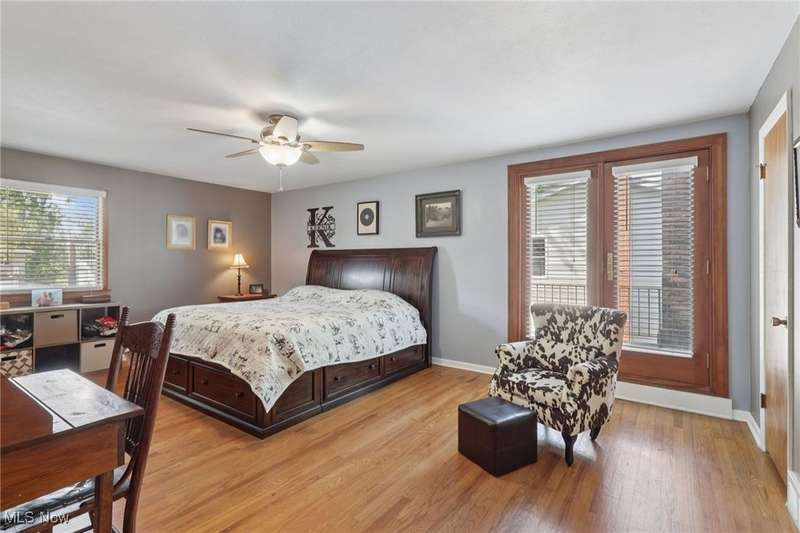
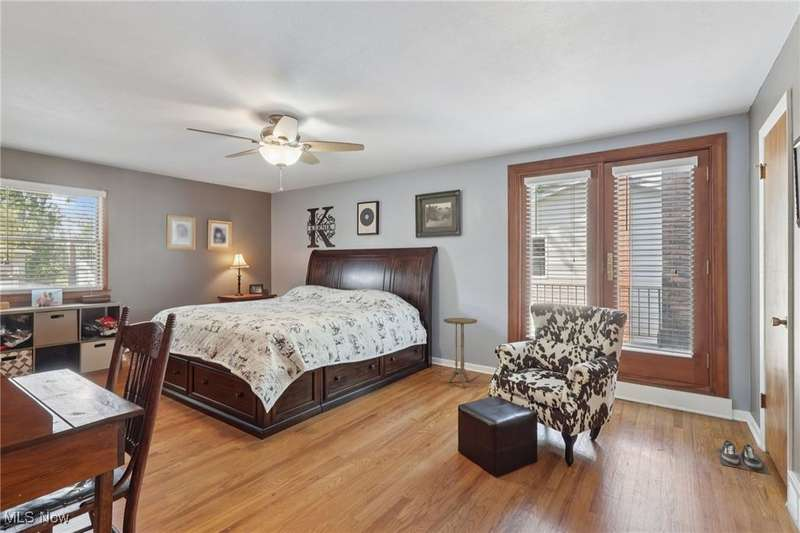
+ shoe (741, 453)
+ side table (461, 351)
